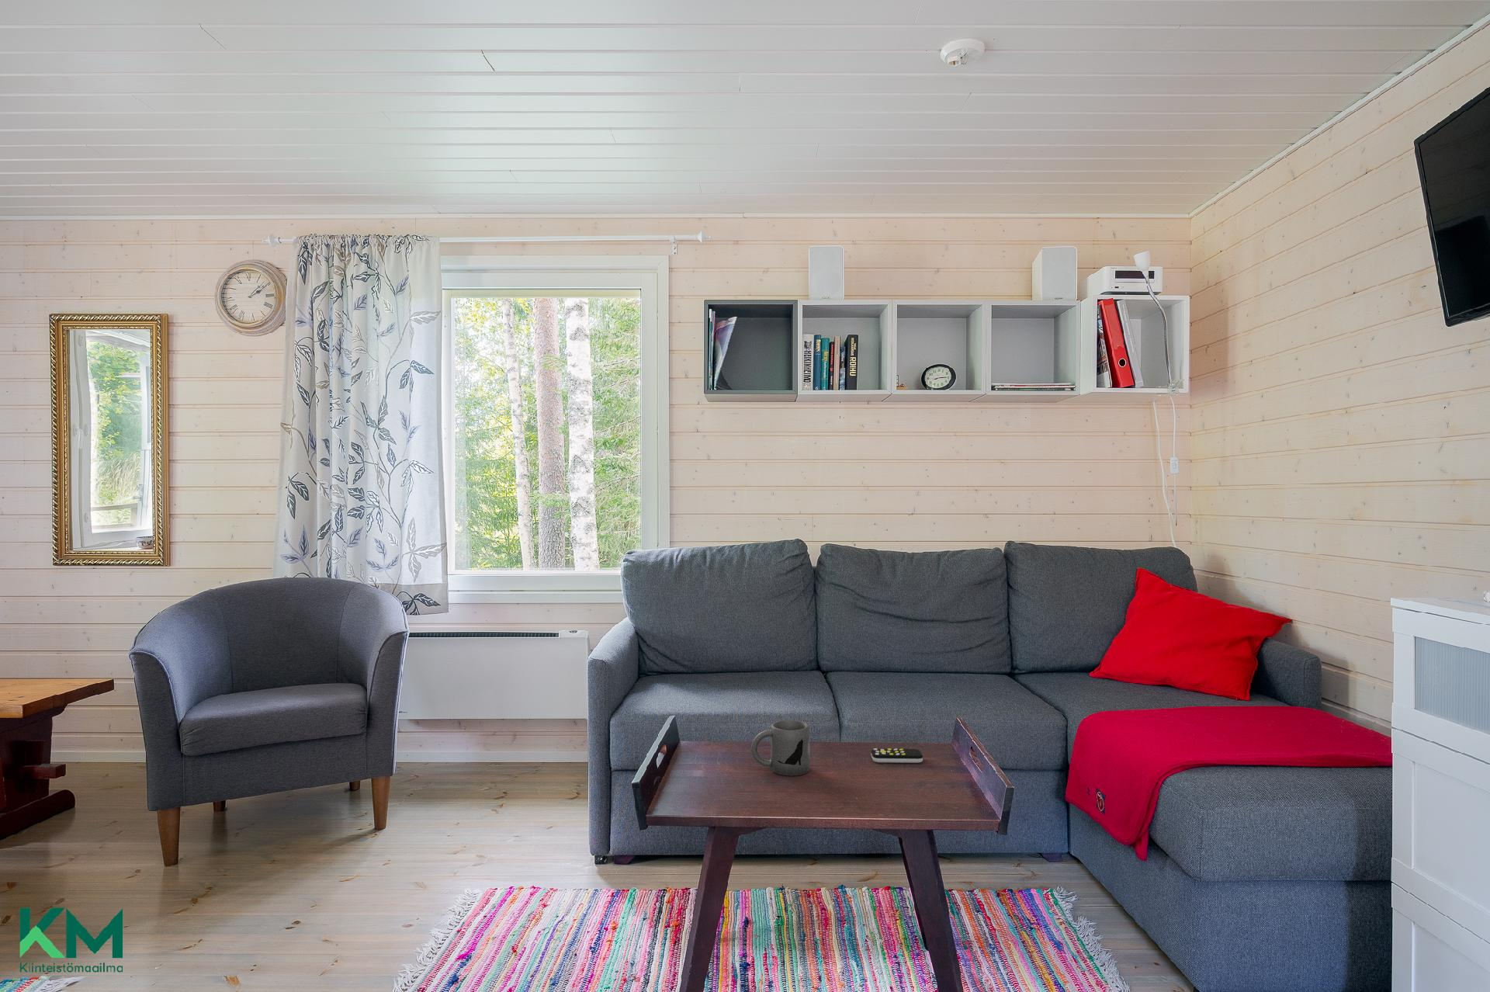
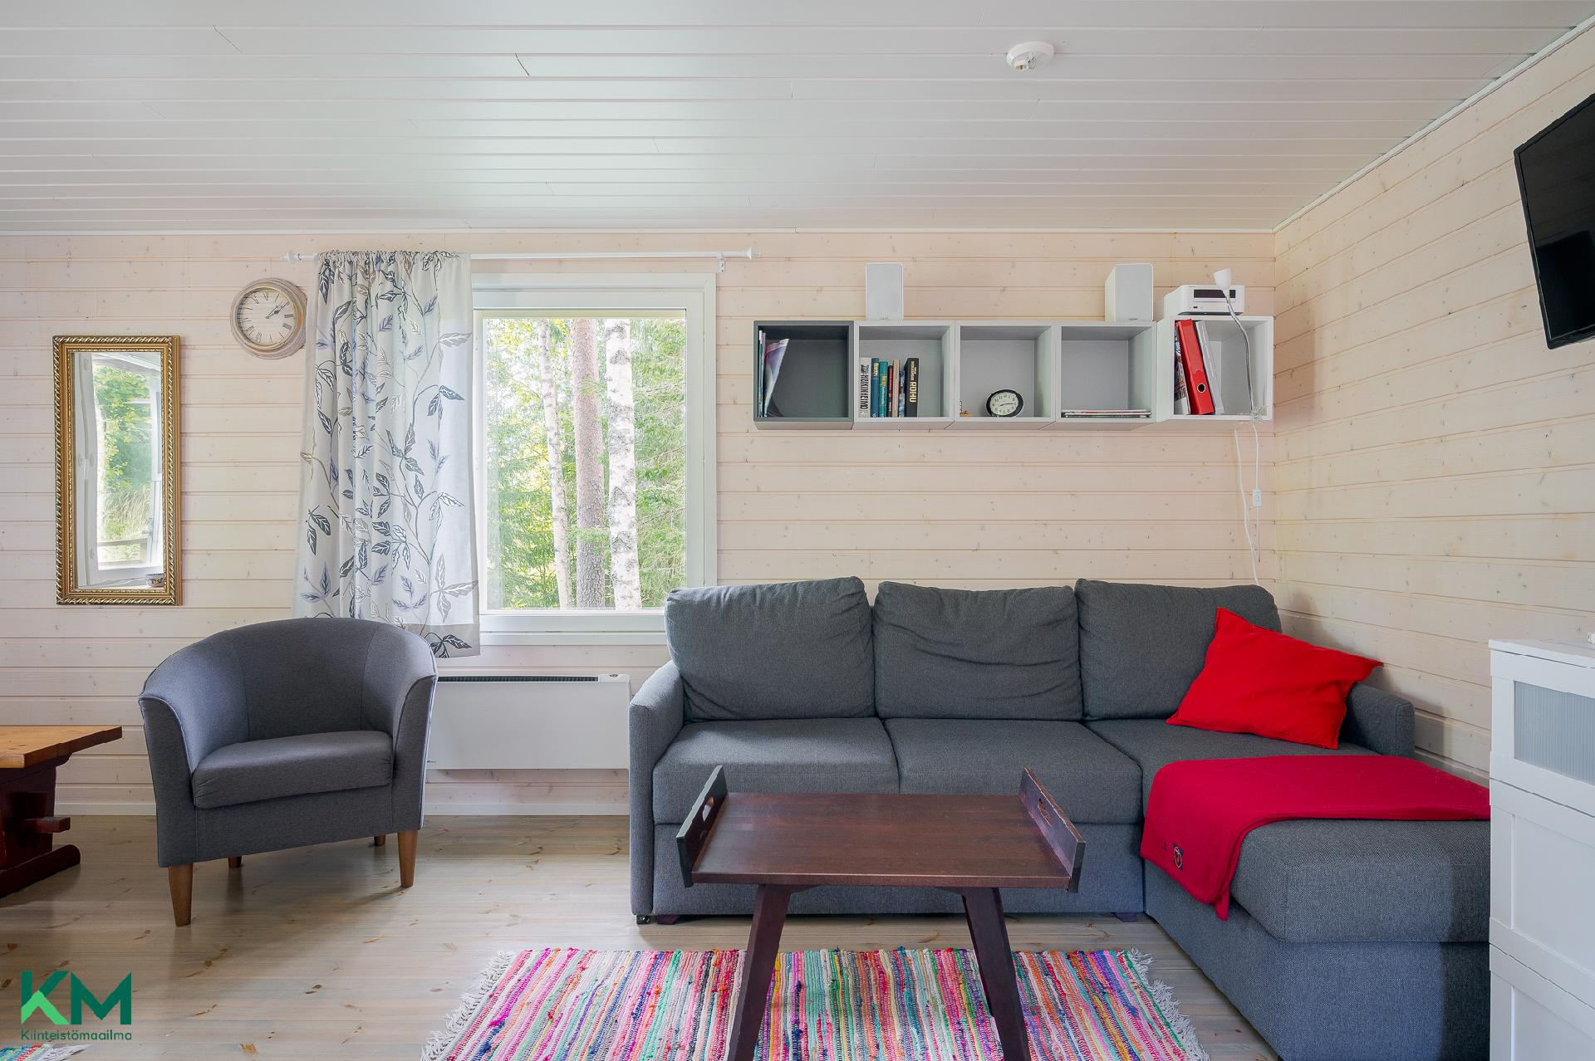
- mug (783, 746)
- remote control (897, 755)
